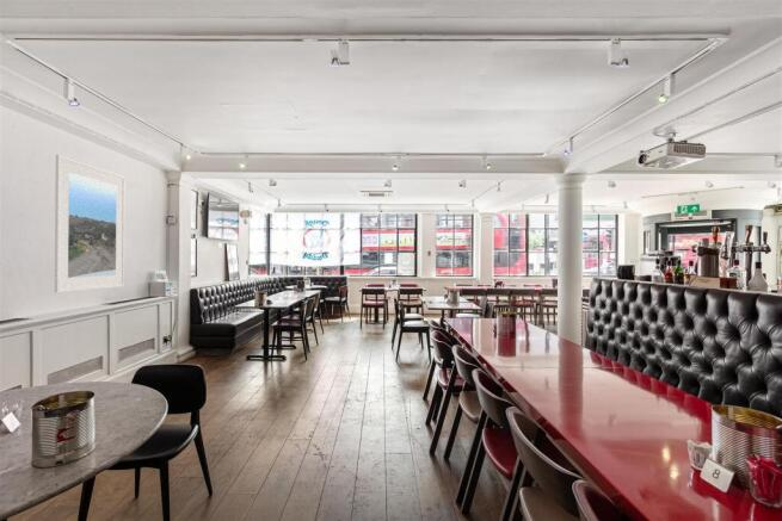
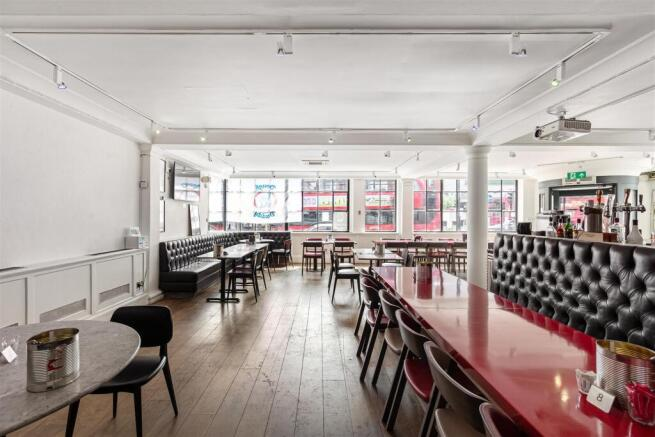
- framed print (93, 228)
